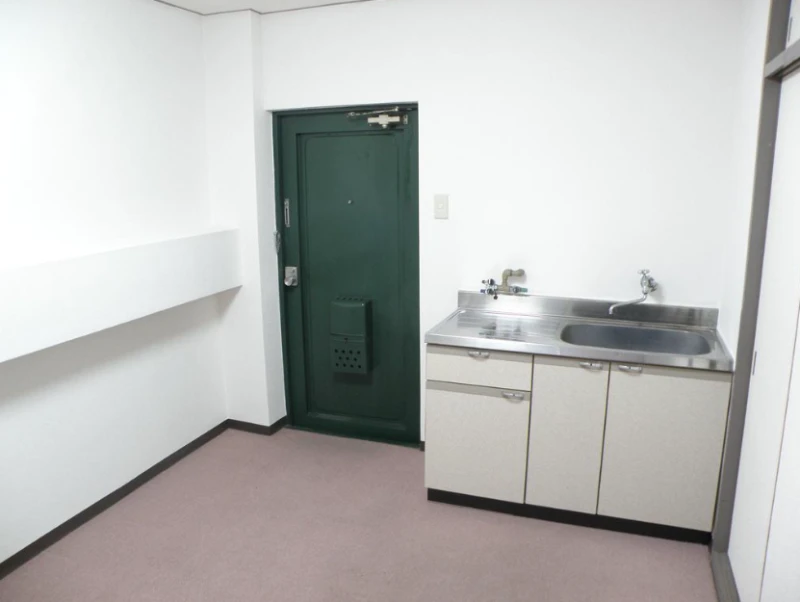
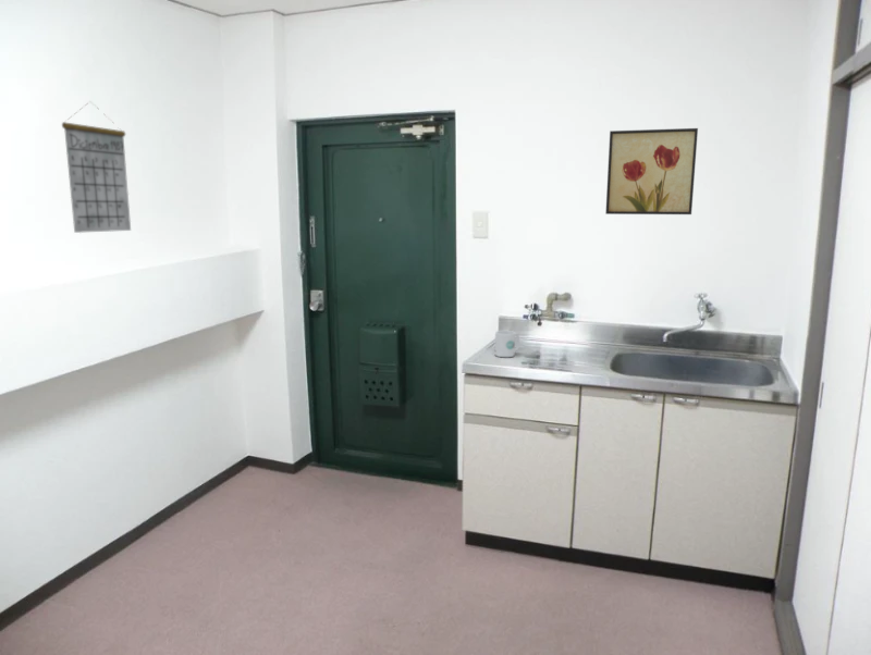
+ wall art (650, 172)
+ calendar (98, 166)
+ mug (507, 343)
